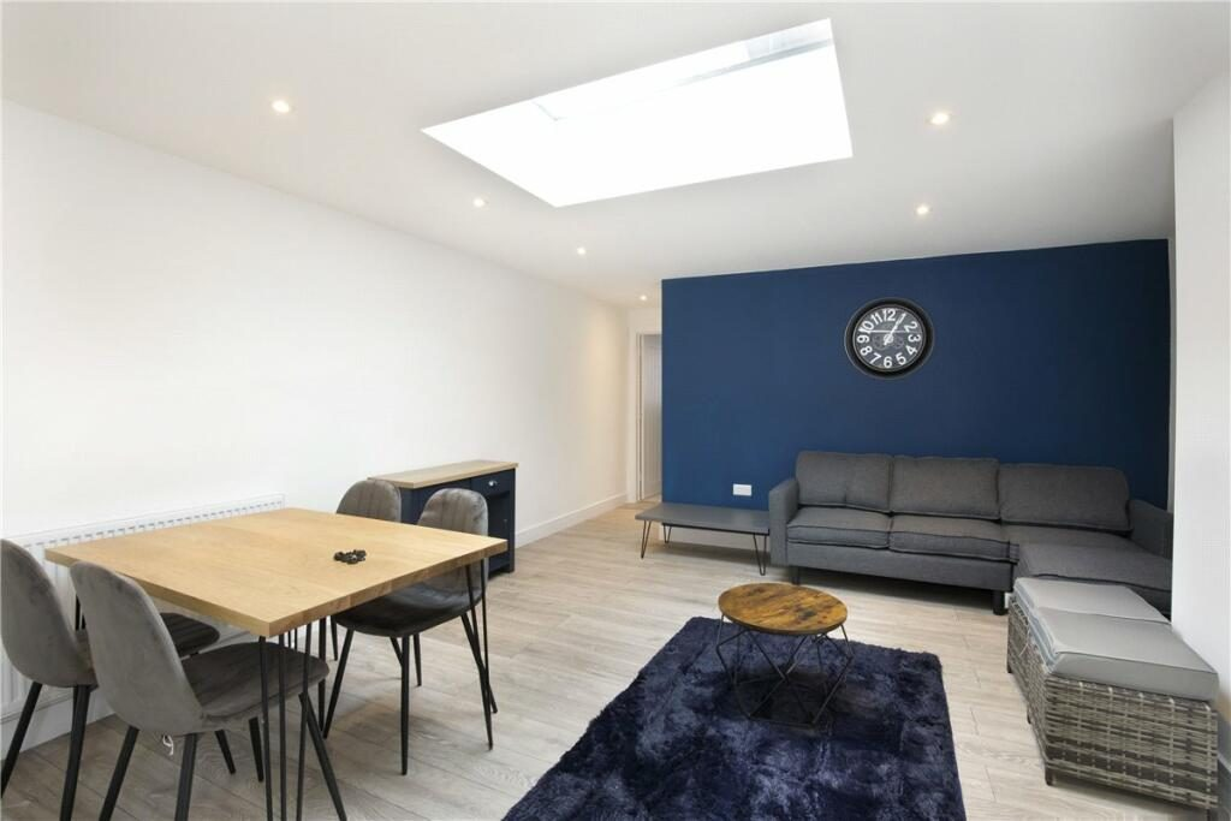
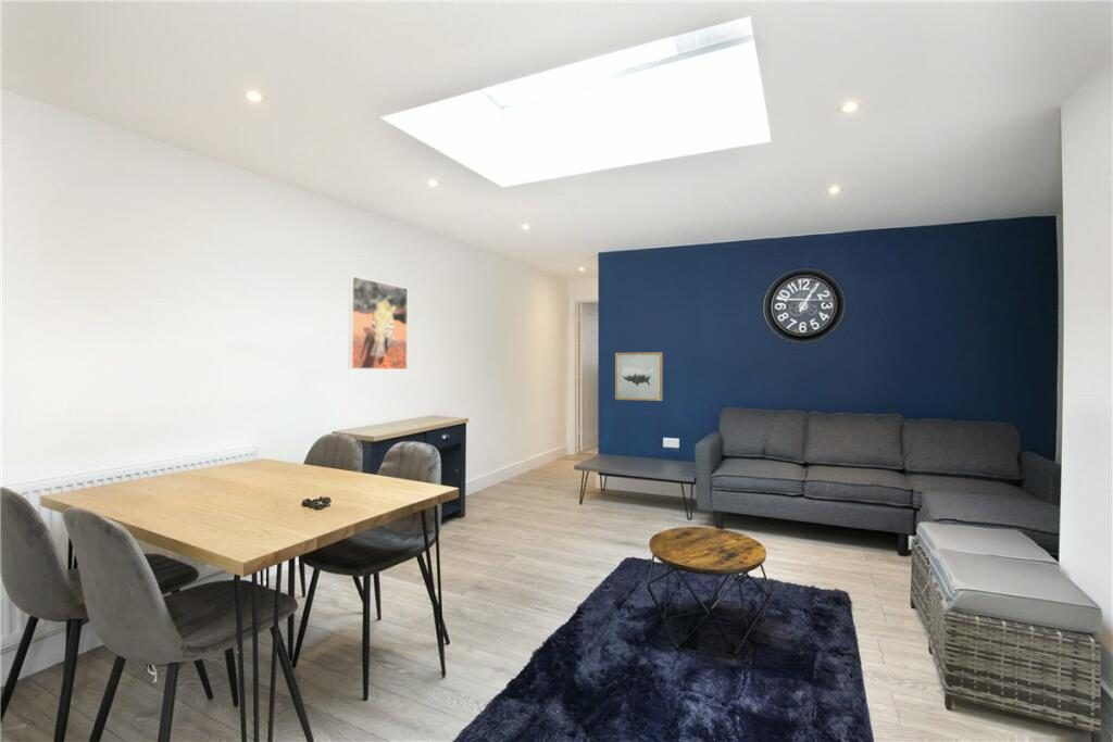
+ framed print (379, 326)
+ wall art (638, 376)
